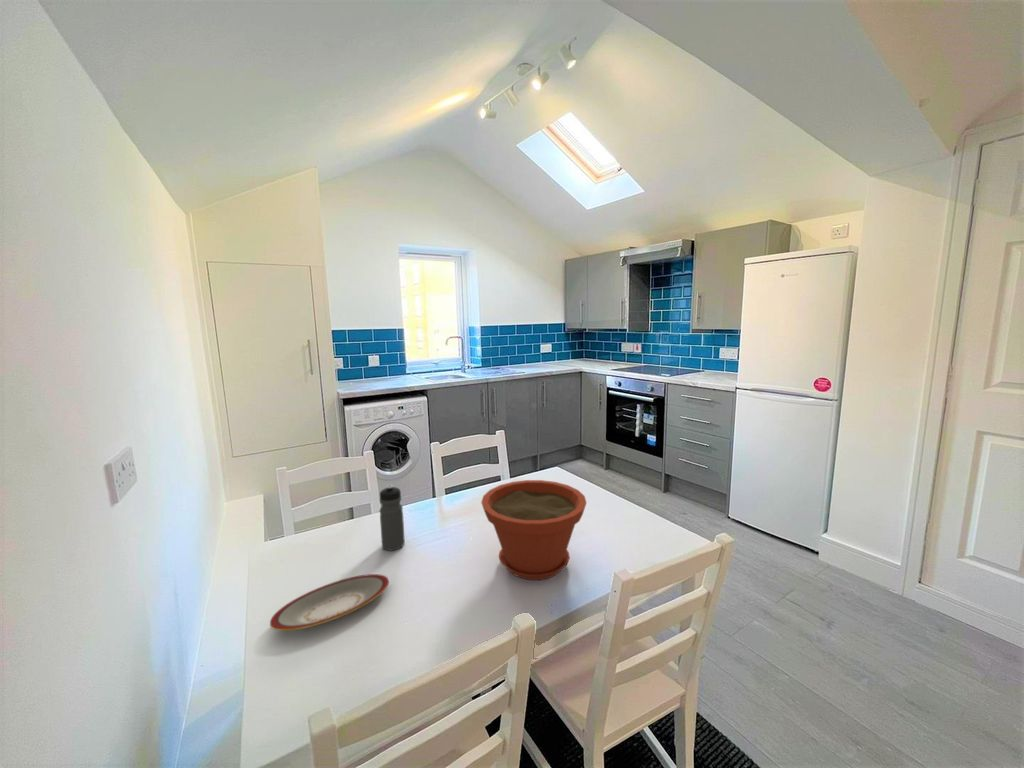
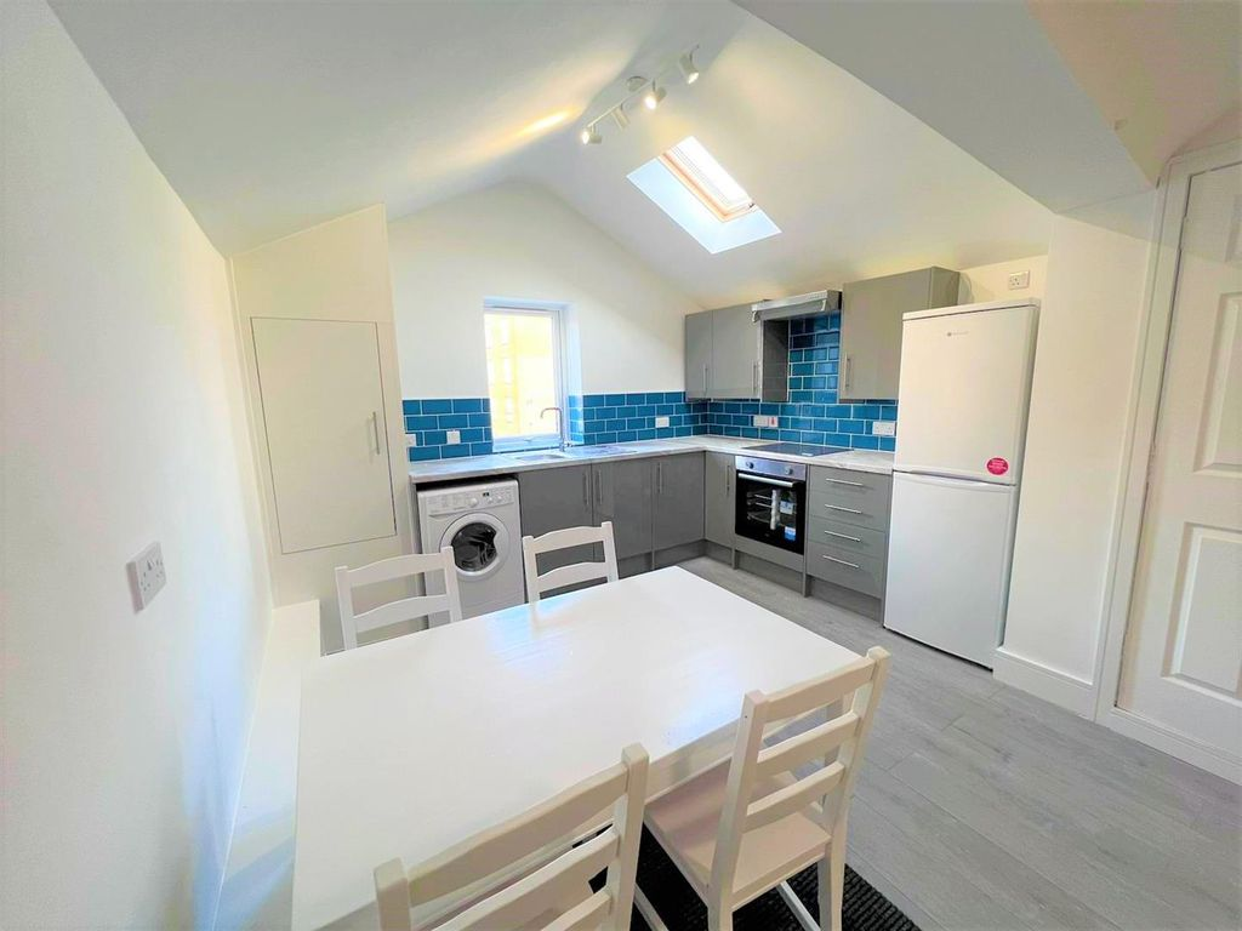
- water bottle (391, 515)
- plant pot (534, 531)
- plate (334, 603)
